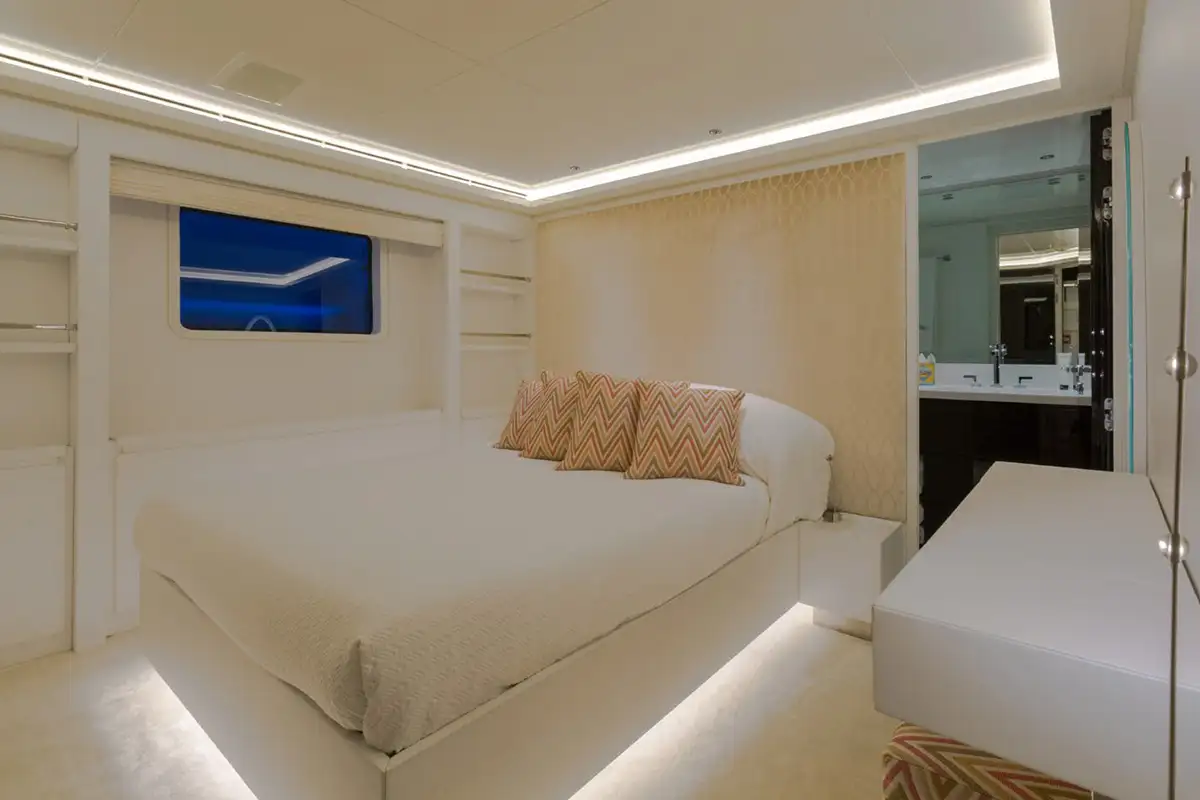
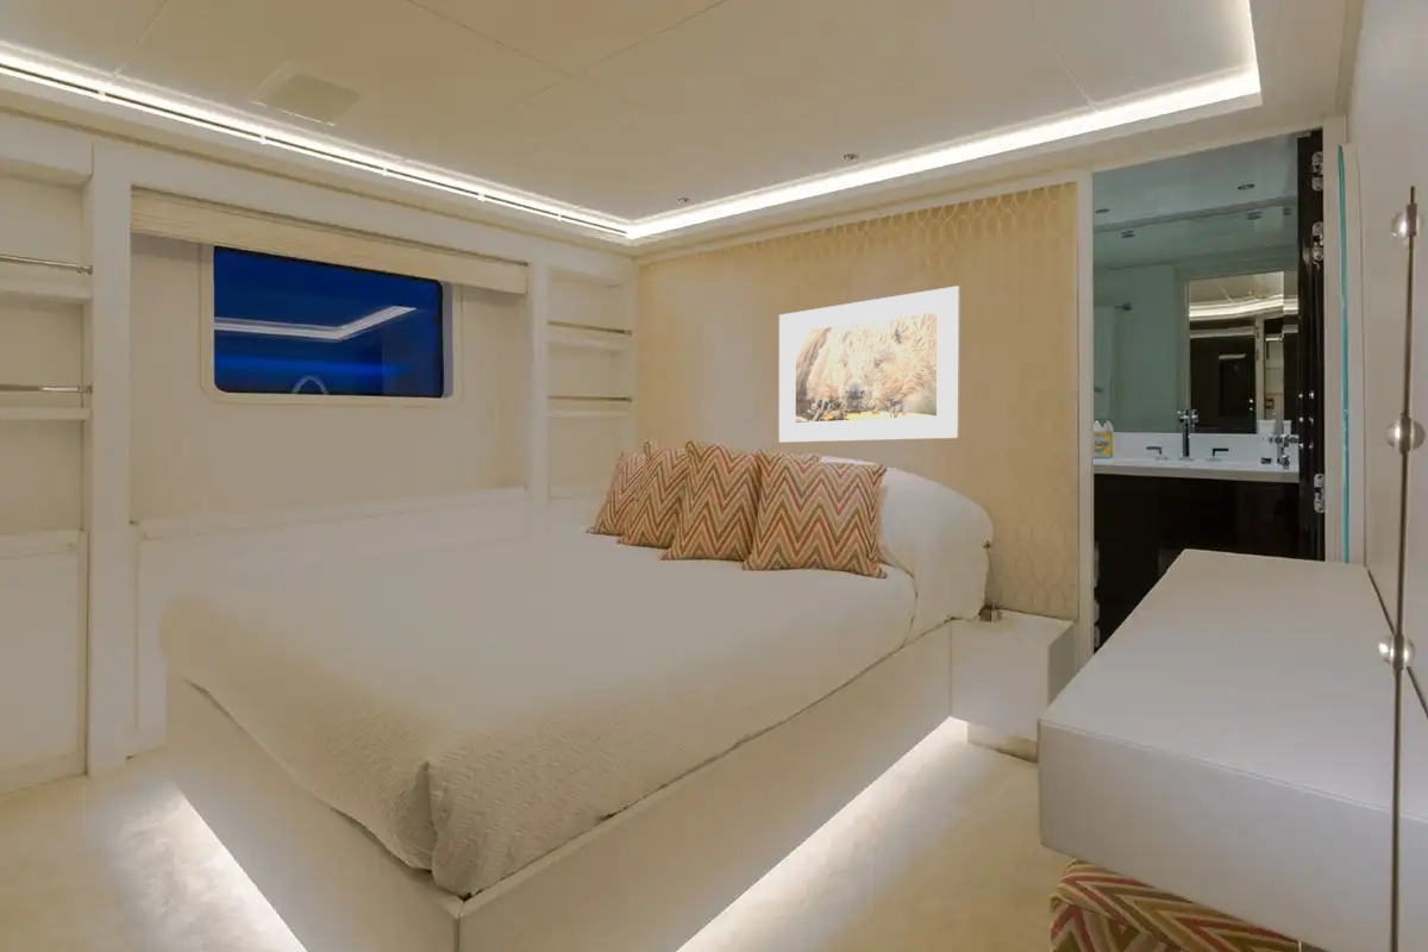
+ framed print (862, 370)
